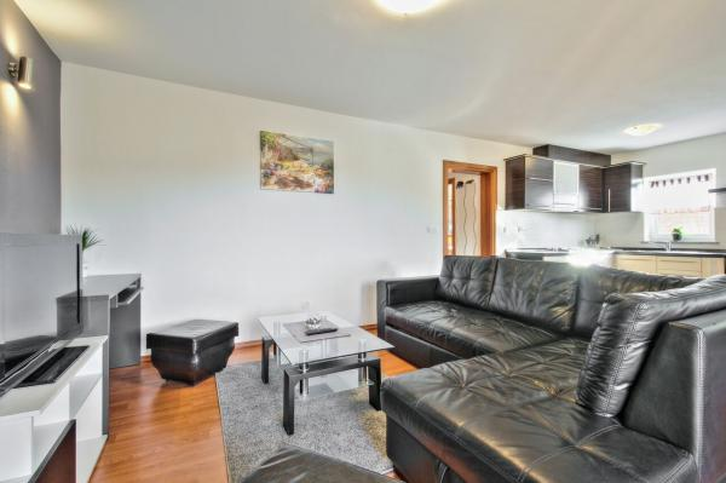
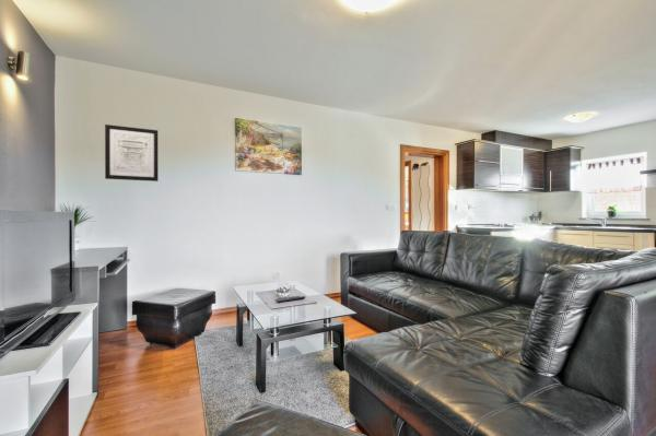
+ wall art (132, 153)
